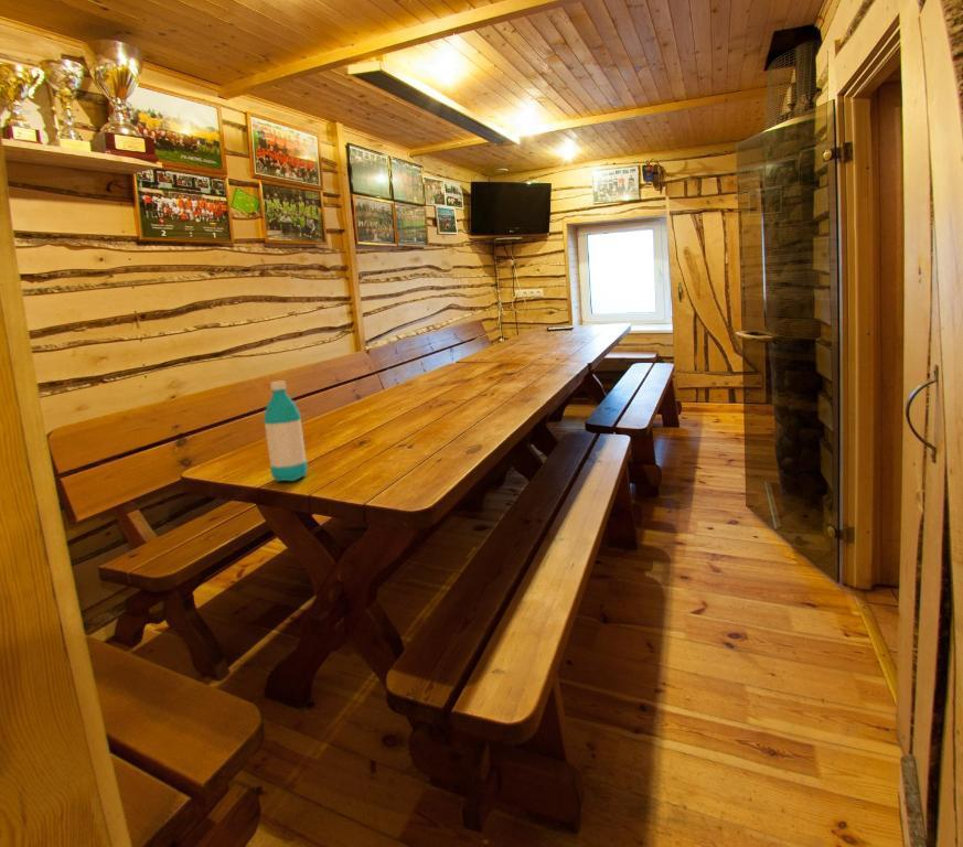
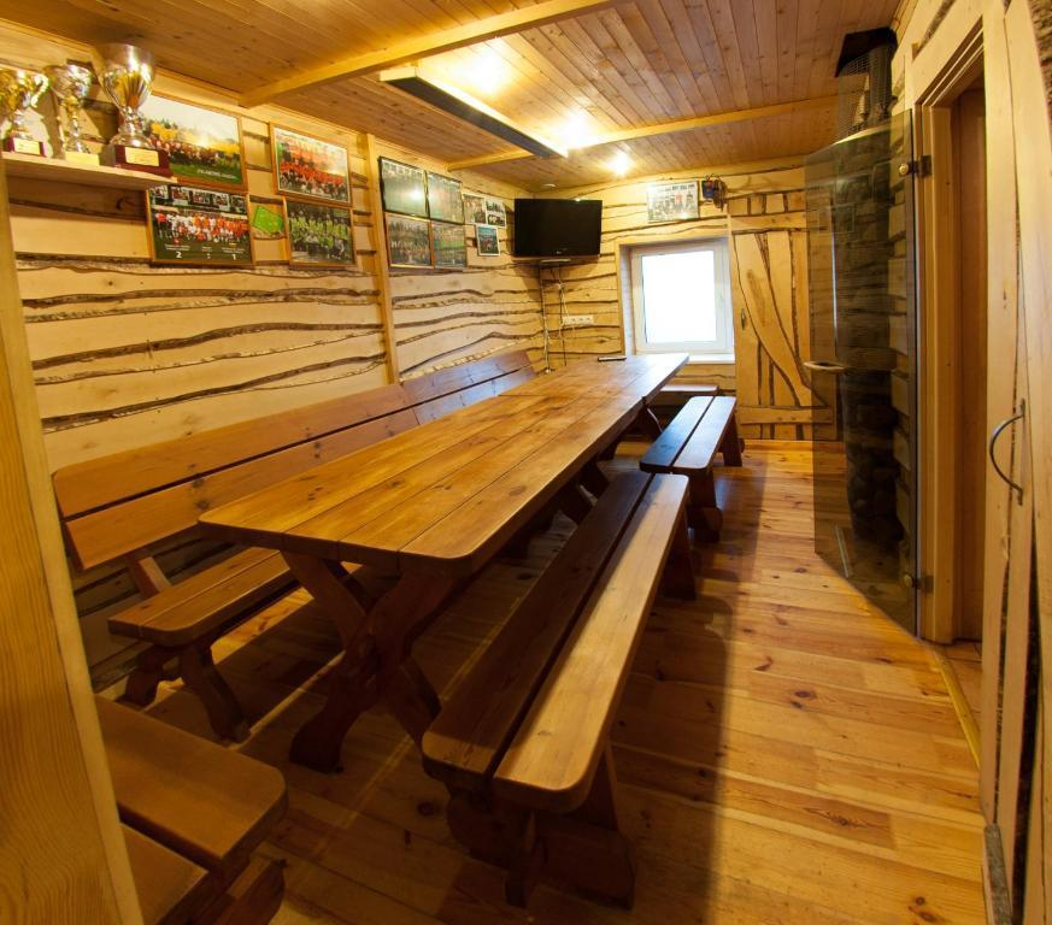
- water bottle (283, 430)
